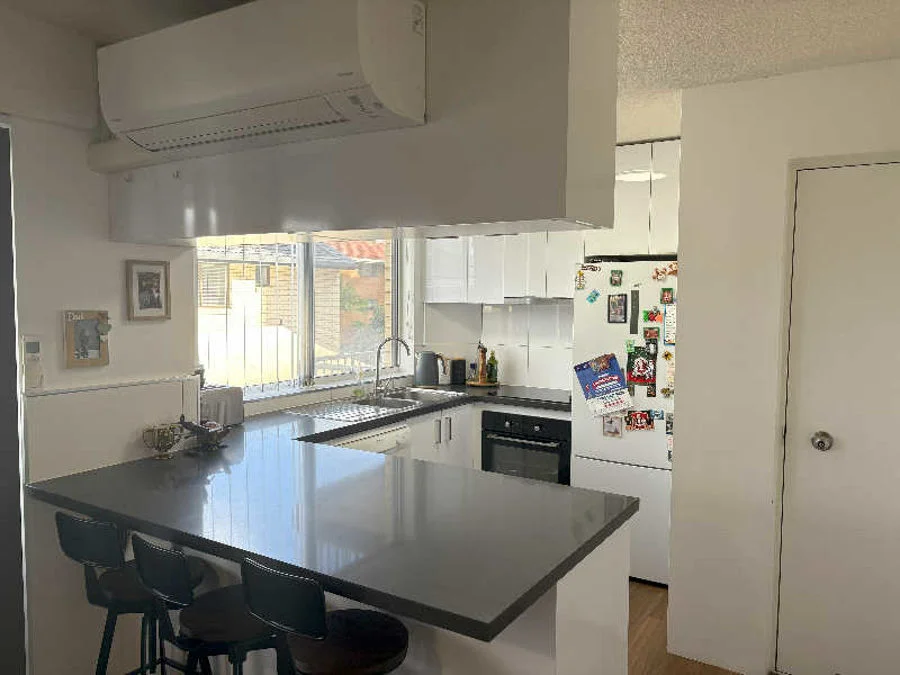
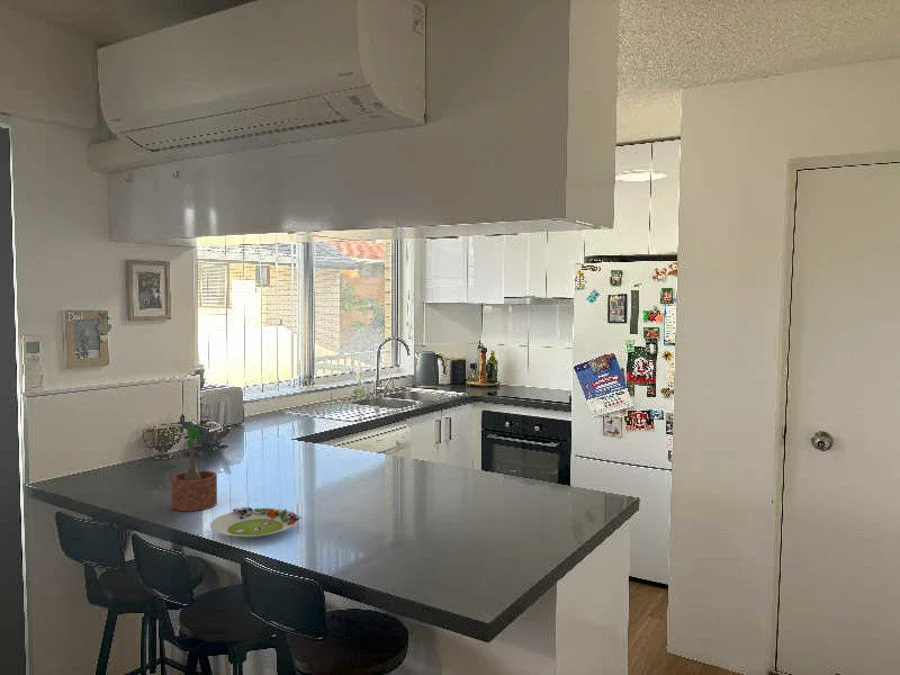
+ potted plant (193, 465)
+ salad plate (255, 523)
